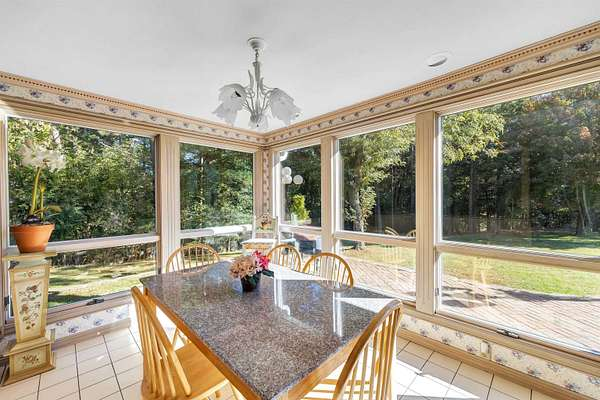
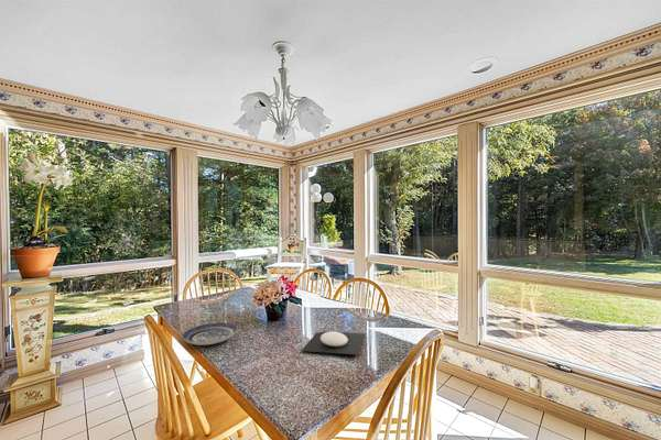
+ plate (210, 334)
+ plate (335, 338)
